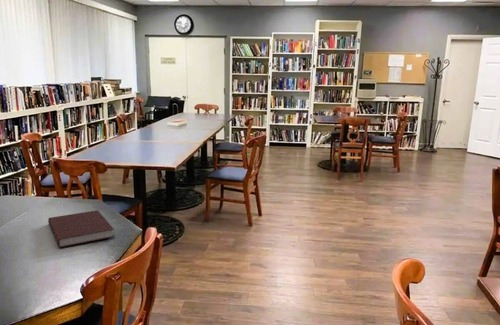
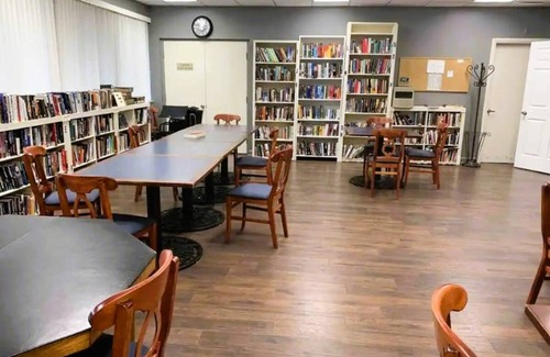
- notebook (80, 227)
